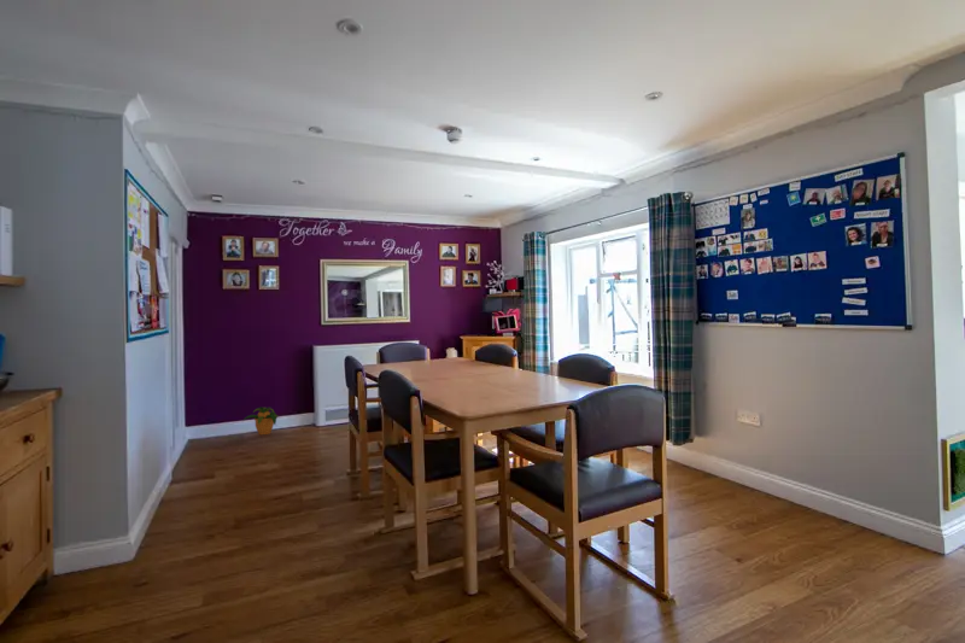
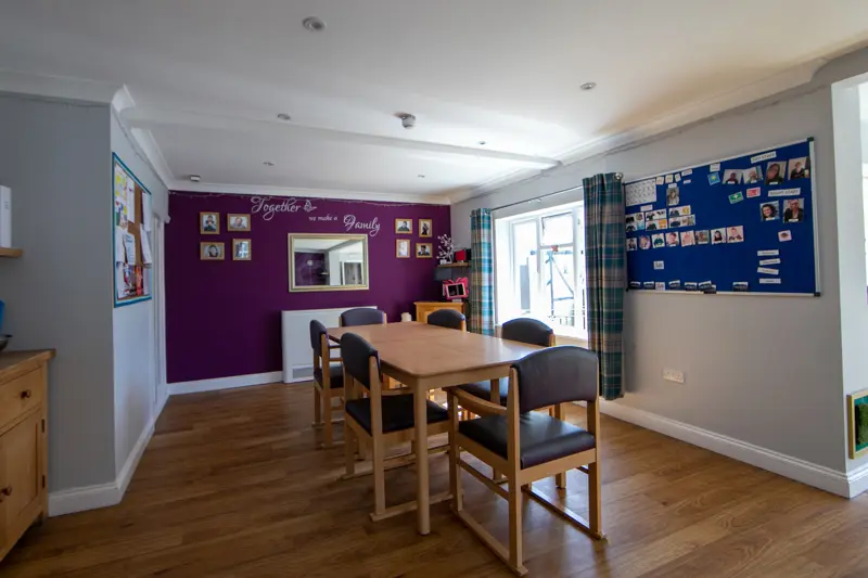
- potted plant (262, 419)
